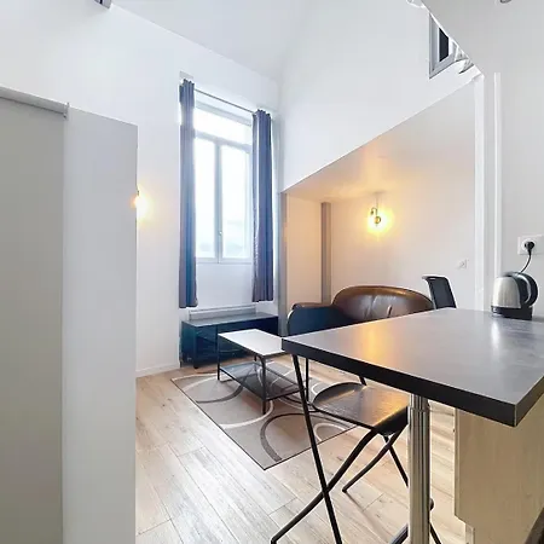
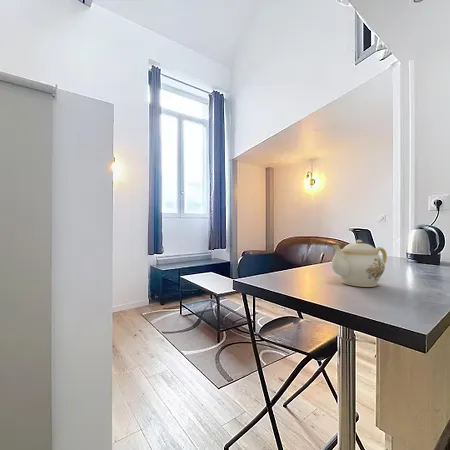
+ teapot (360, 261)
